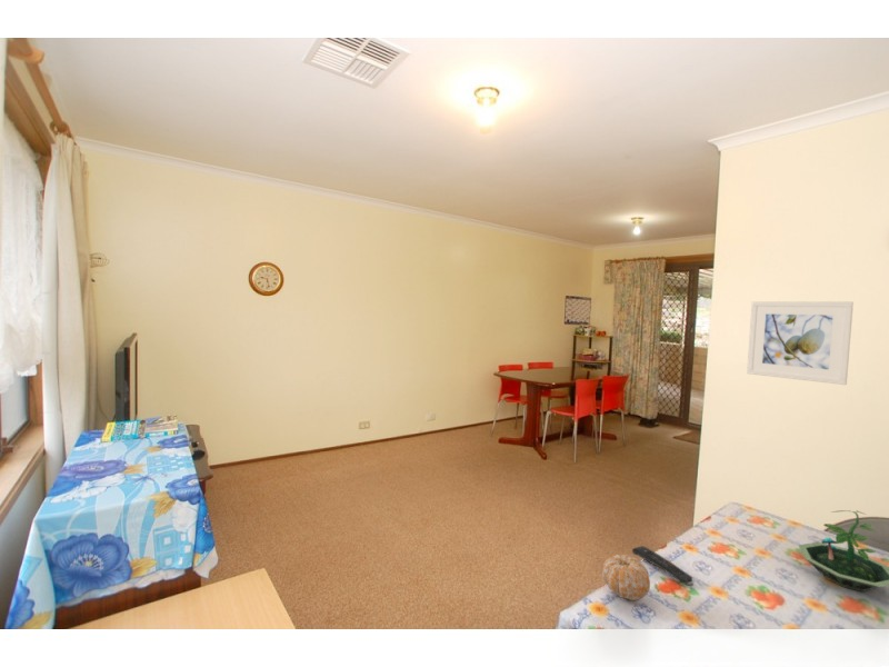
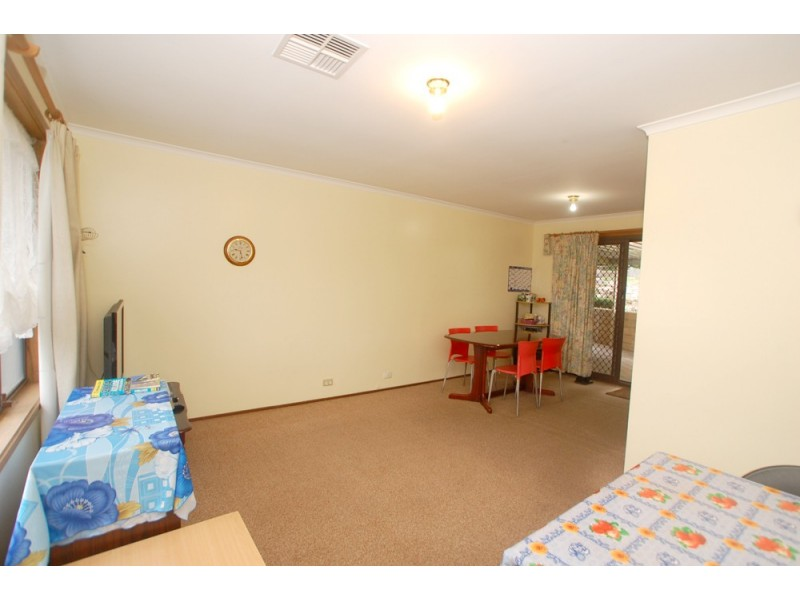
- remote control (662, 564)
- terrarium (852, 526)
- fruit (626, 577)
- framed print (796, 340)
